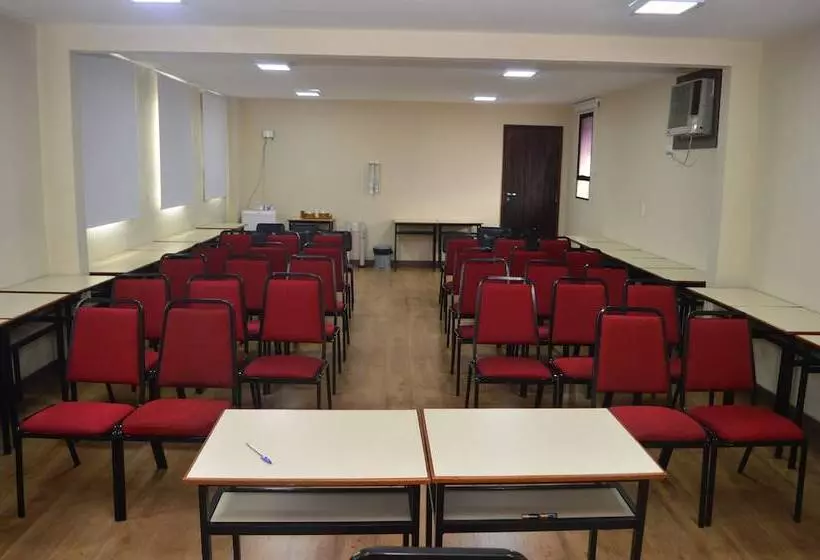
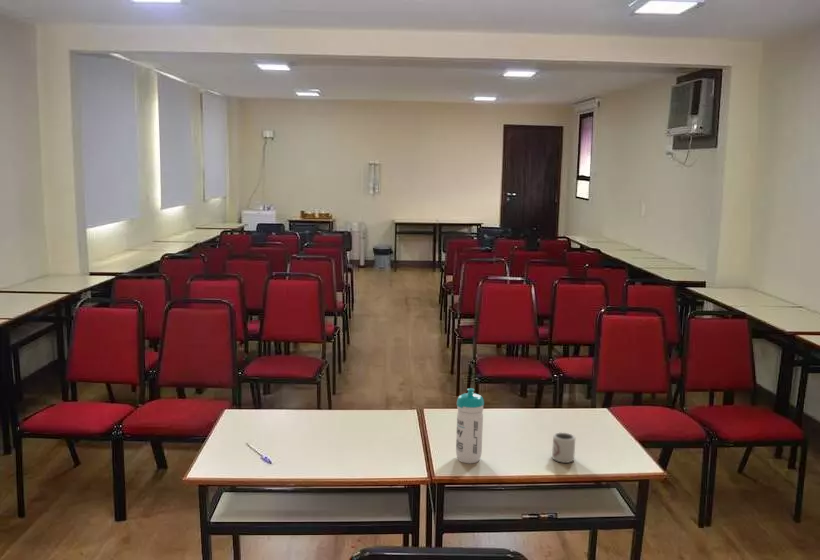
+ cup (562, 446)
+ water bottle (469, 424)
